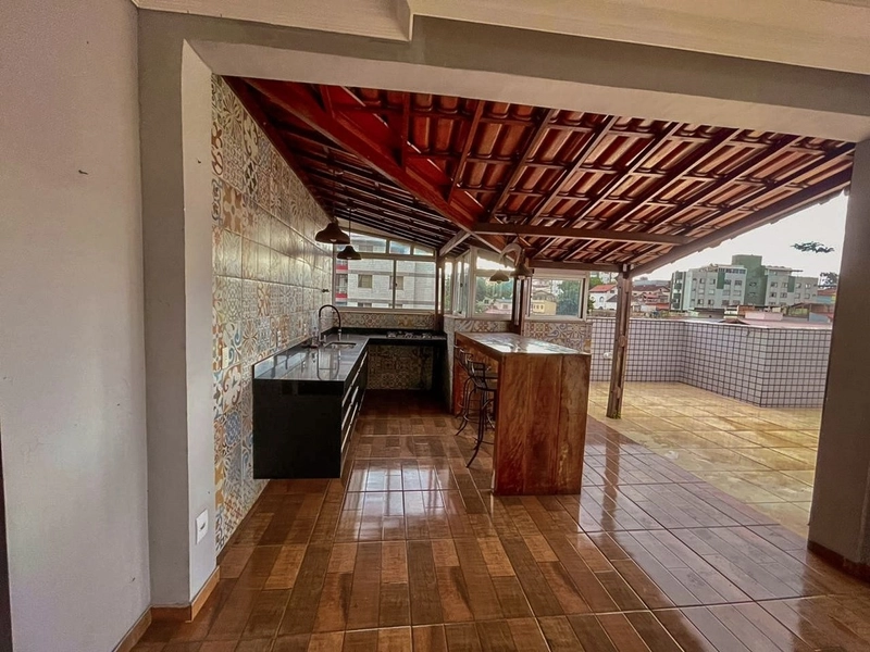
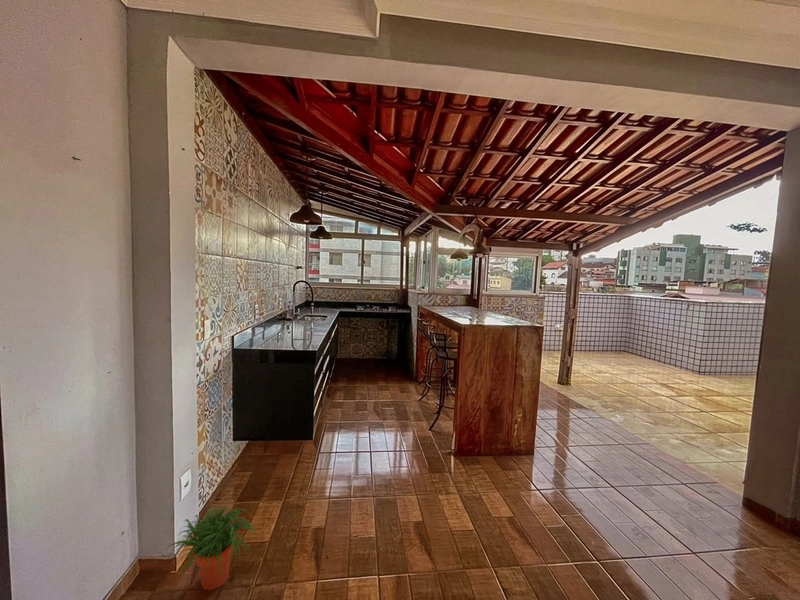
+ potted plant (216, 547)
